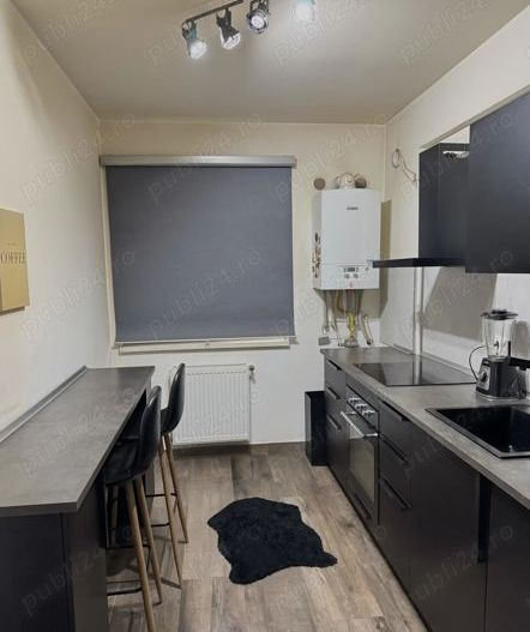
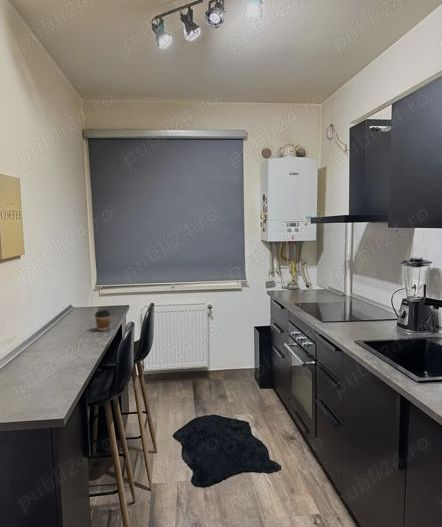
+ coffee cup (102, 319)
